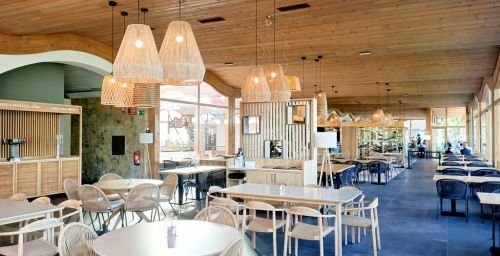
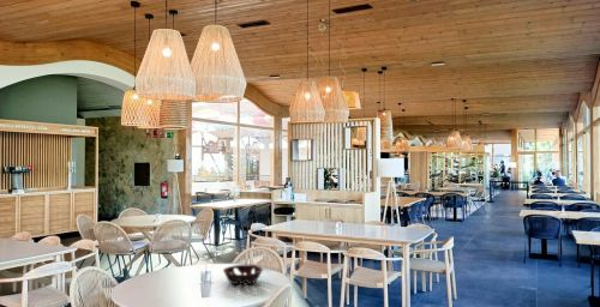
+ decorative bowl (242, 275)
